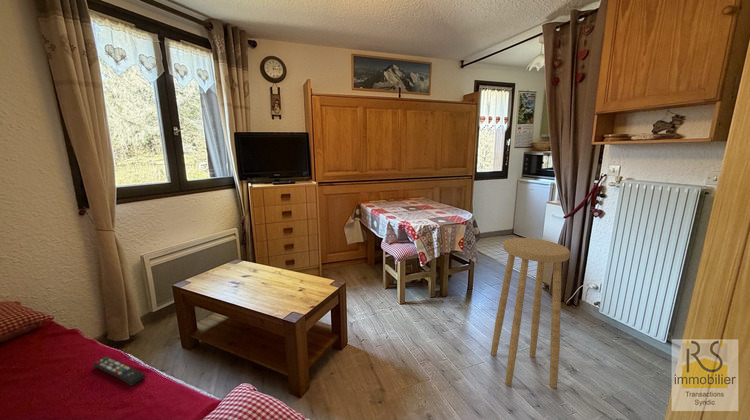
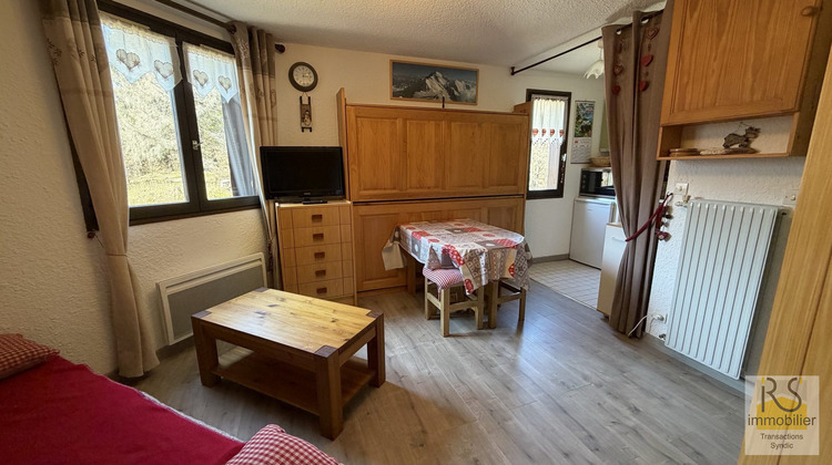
- remote control (118, 370)
- stool (533, 309)
